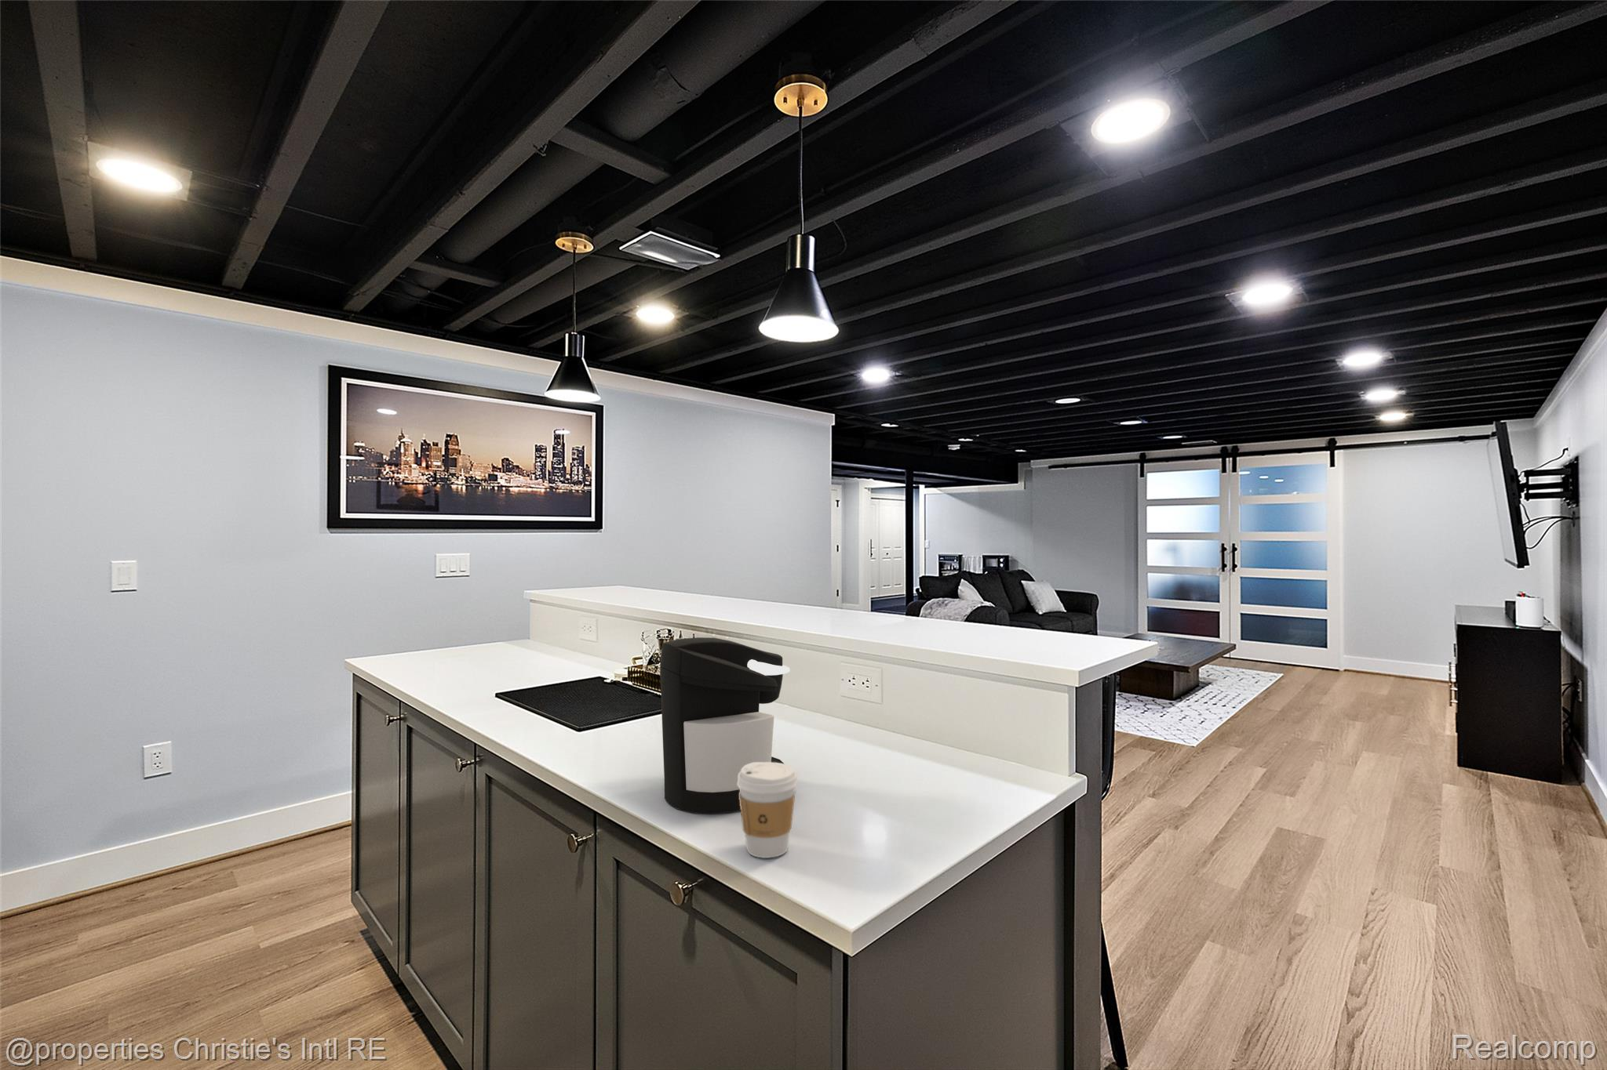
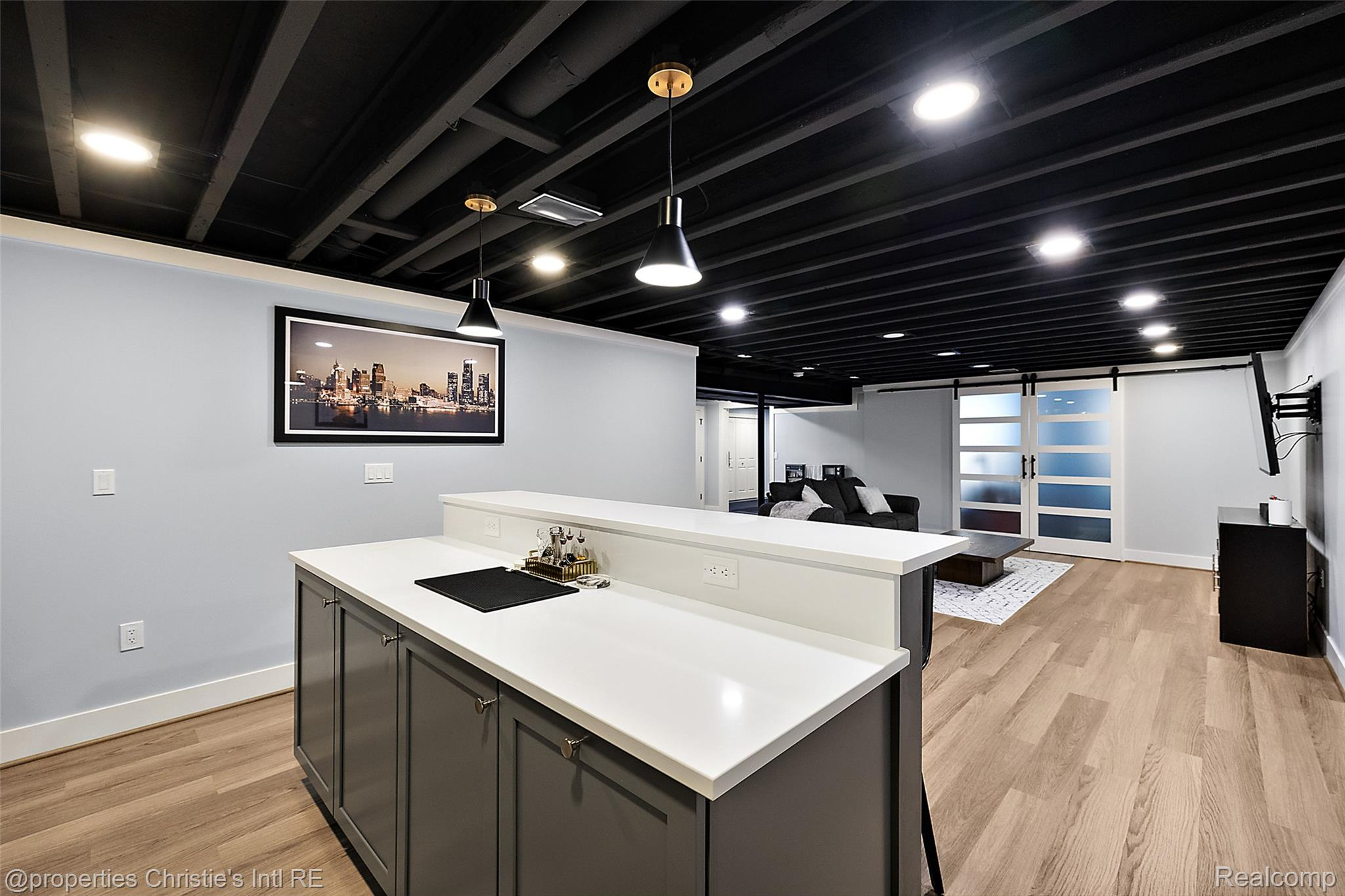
- coffee maker (729, 713)
- coffee cup (767, 807)
